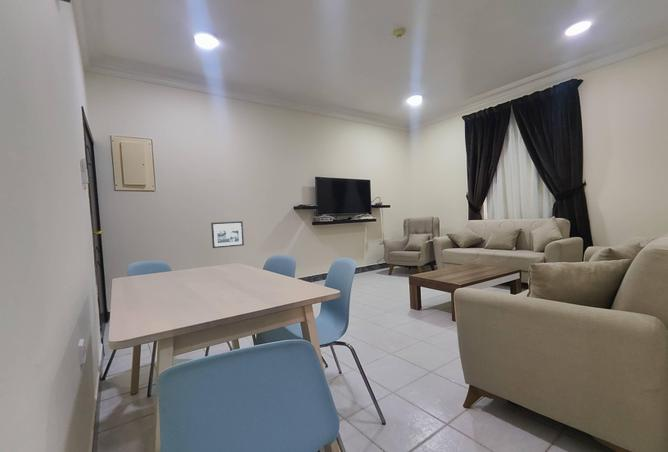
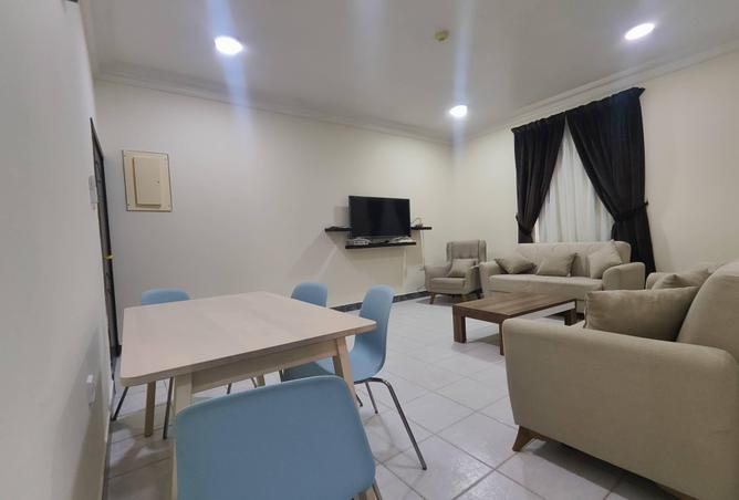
- picture frame (228, 234)
